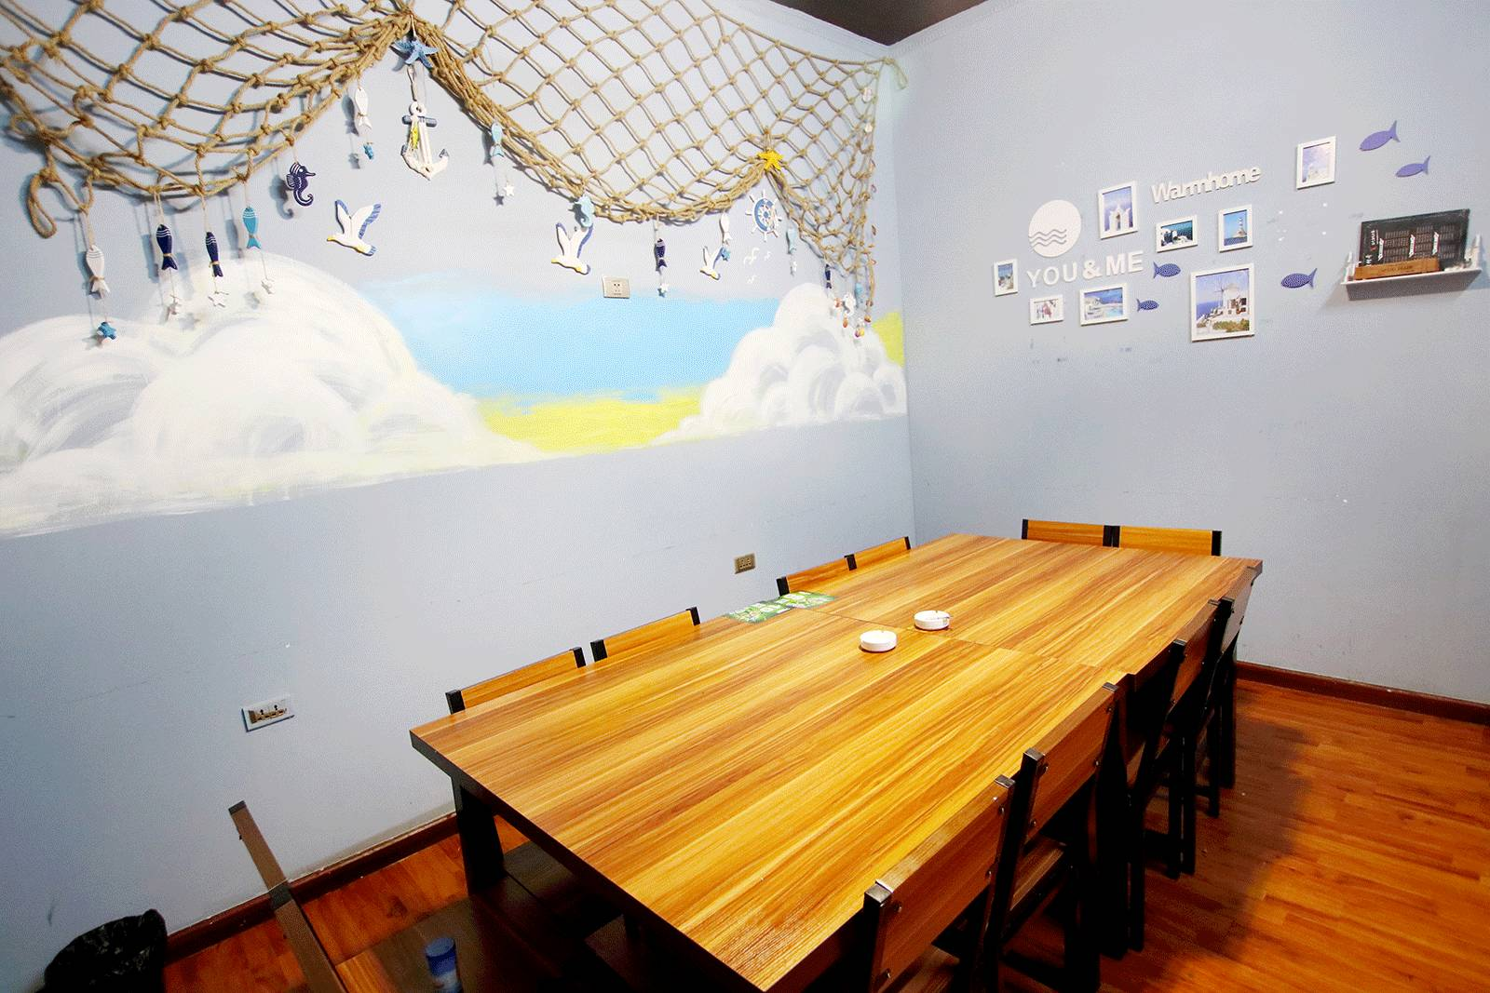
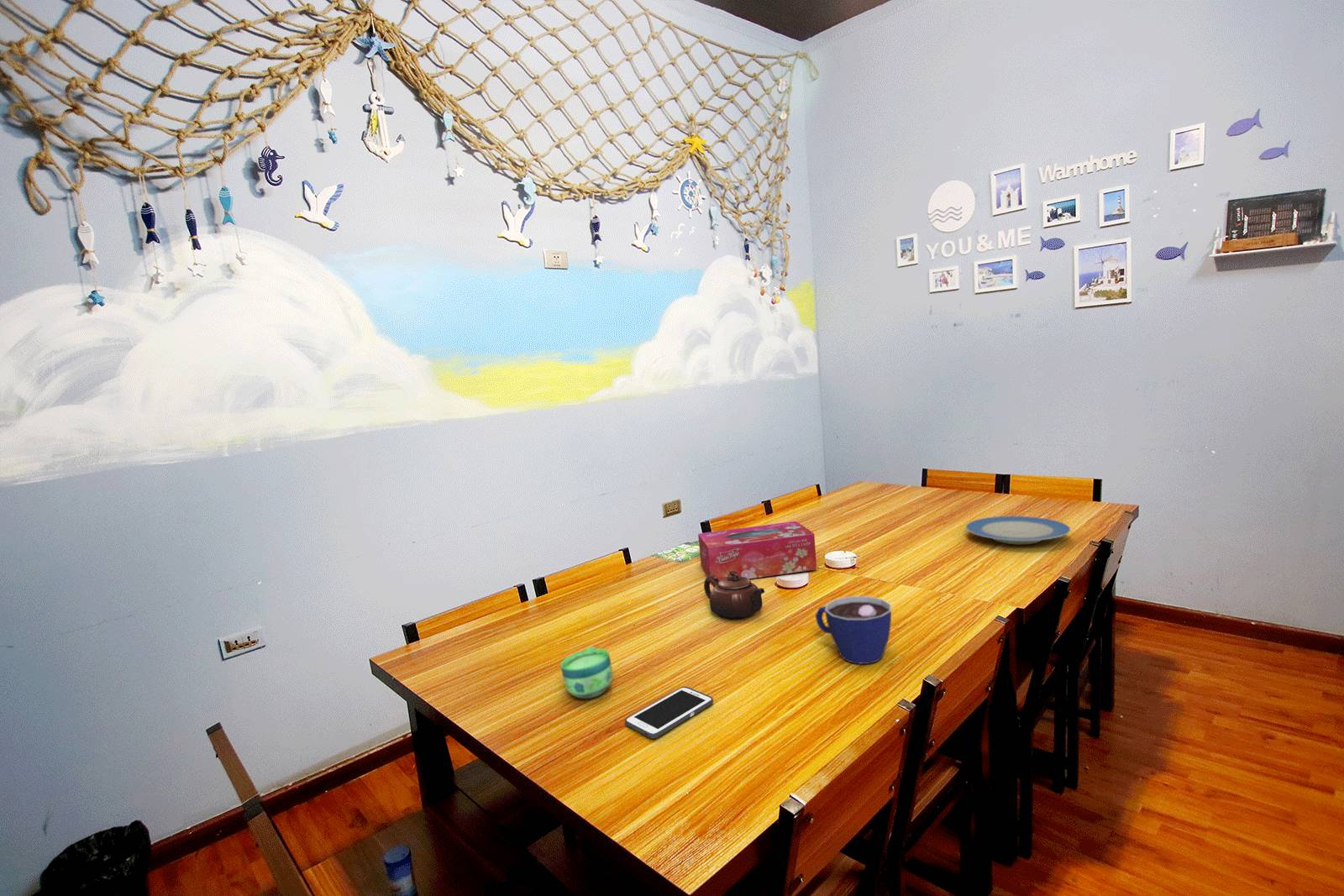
+ cup (586, 671)
+ plate (1016, 532)
+ teapot (733, 590)
+ tissue box (755, 551)
+ cup (850, 628)
+ cell phone (669, 711)
